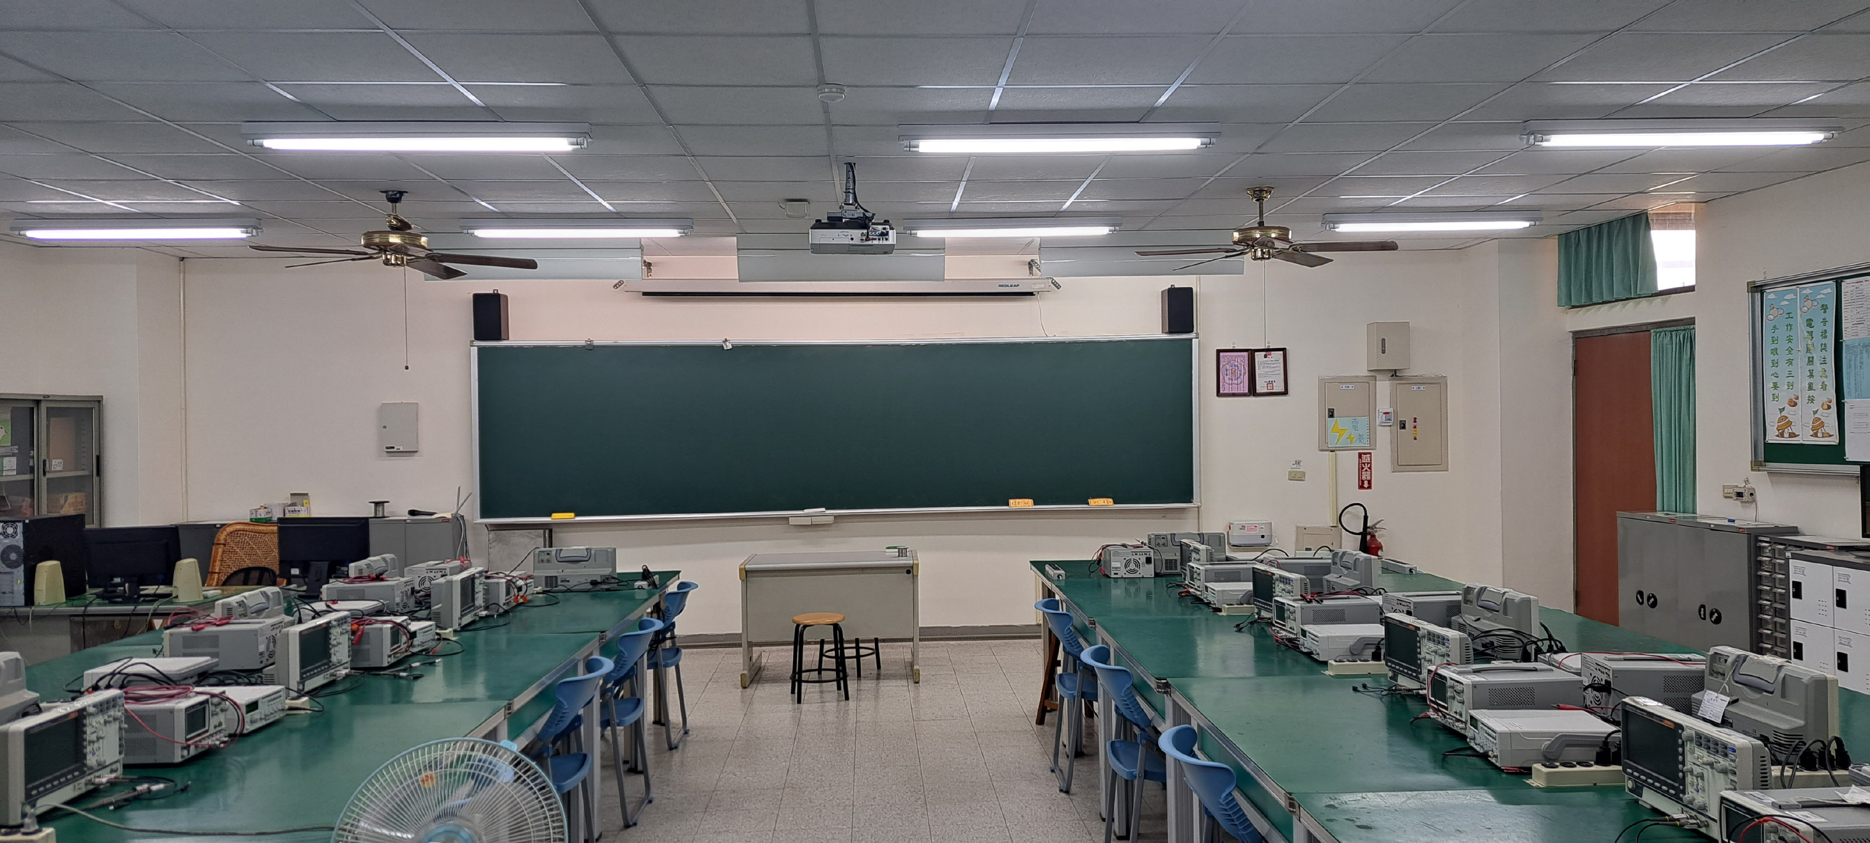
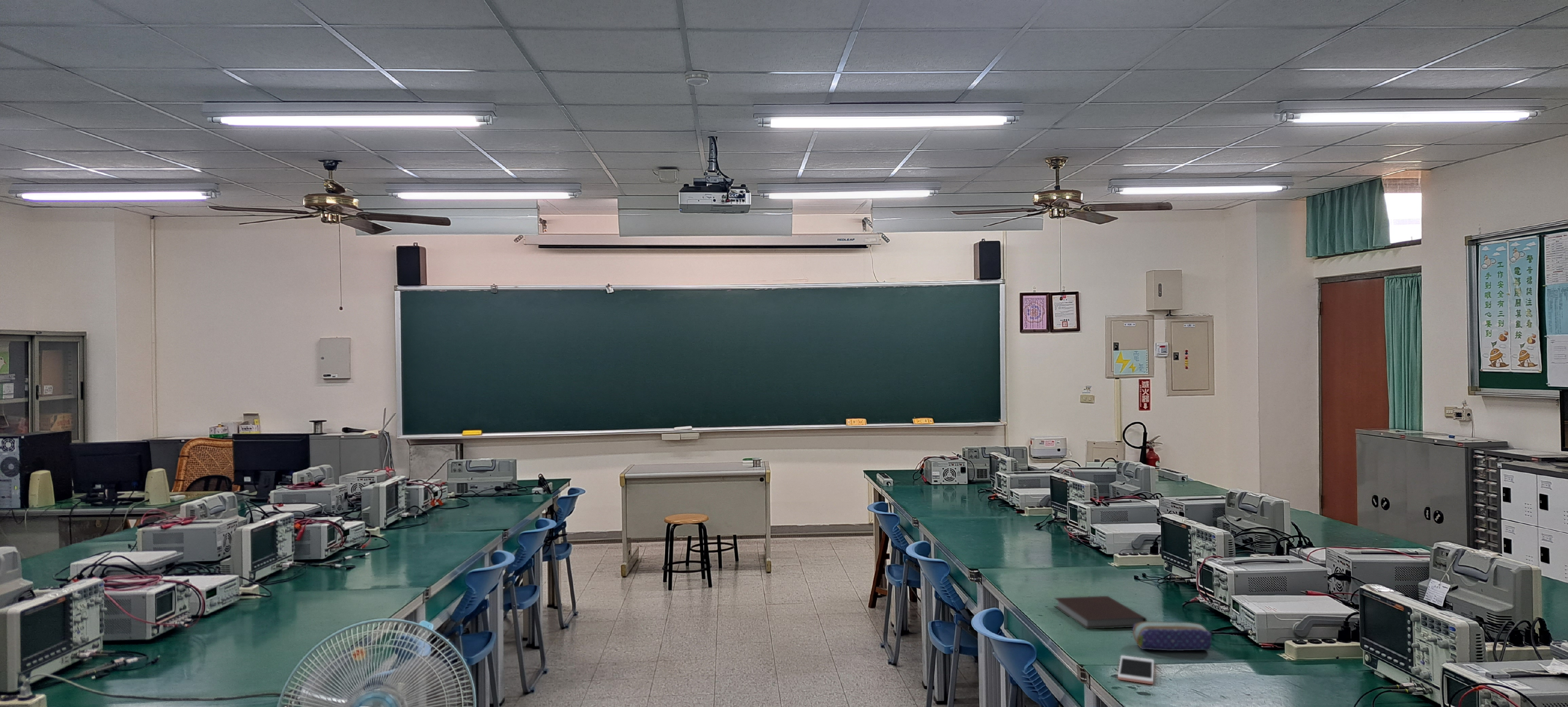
+ cell phone (1136, 669)
+ pencil case (1171, 636)
+ notebook (1098, 611)
